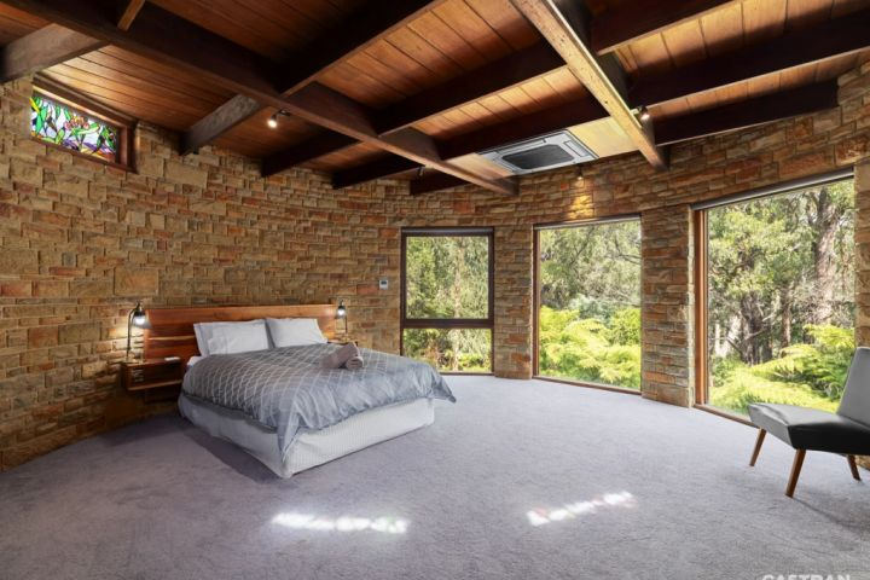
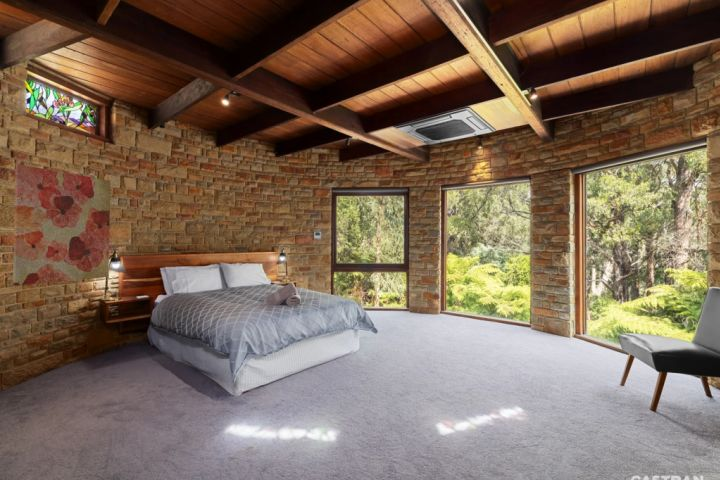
+ wall art (67, 227)
